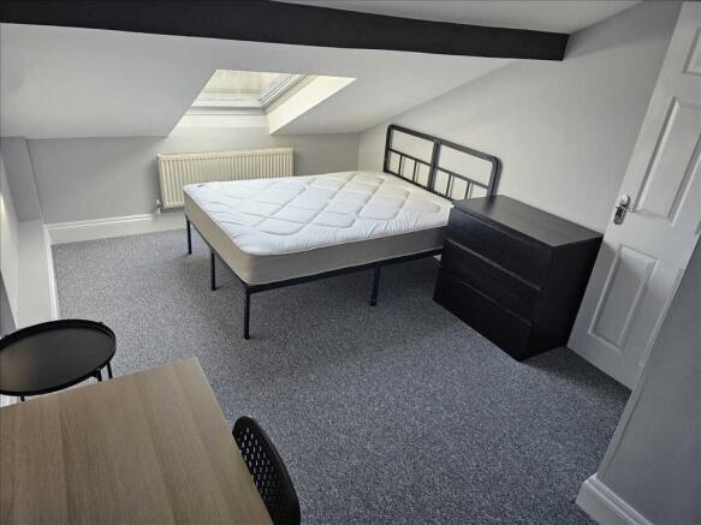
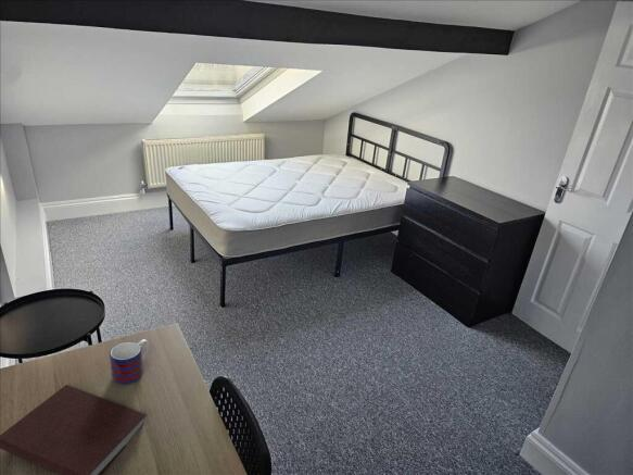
+ notebook (75, 430)
+ mug (131, 358)
